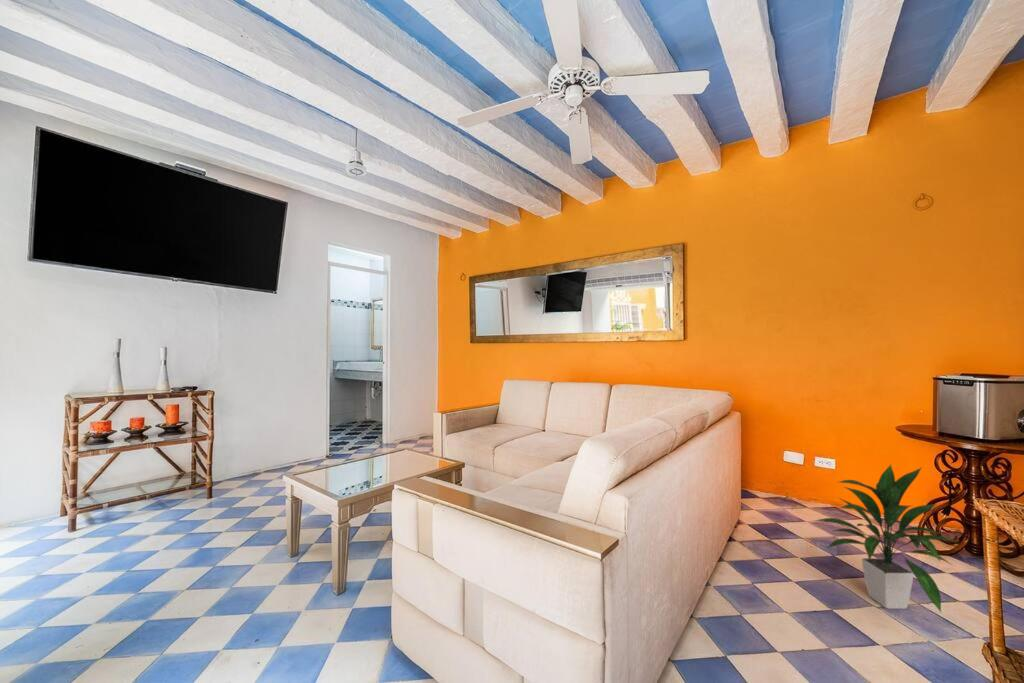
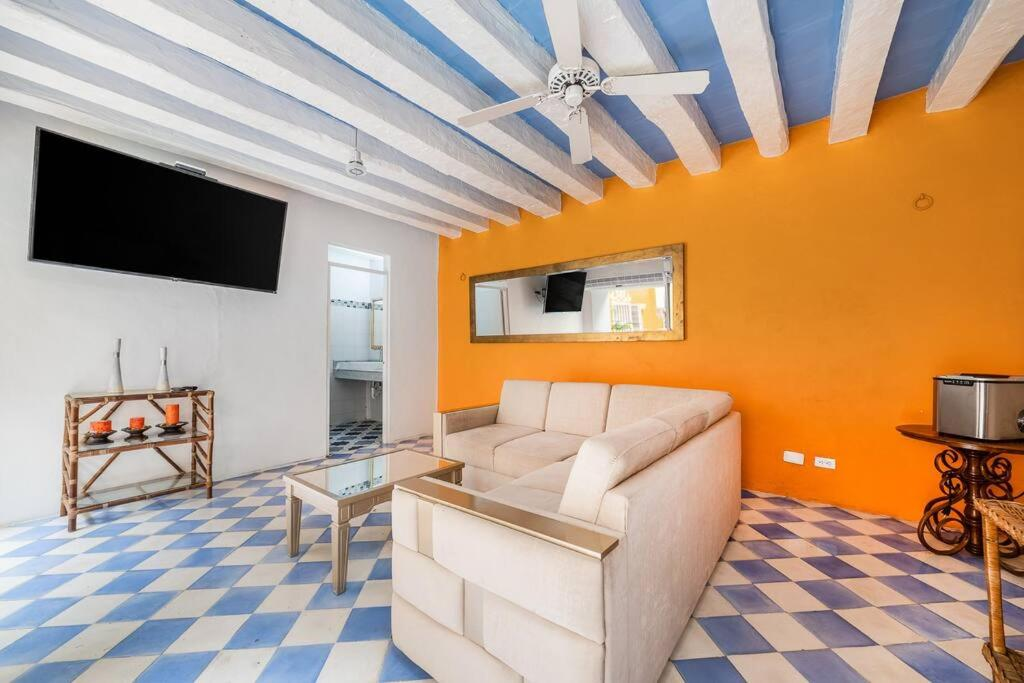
- indoor plant (887, 535)
